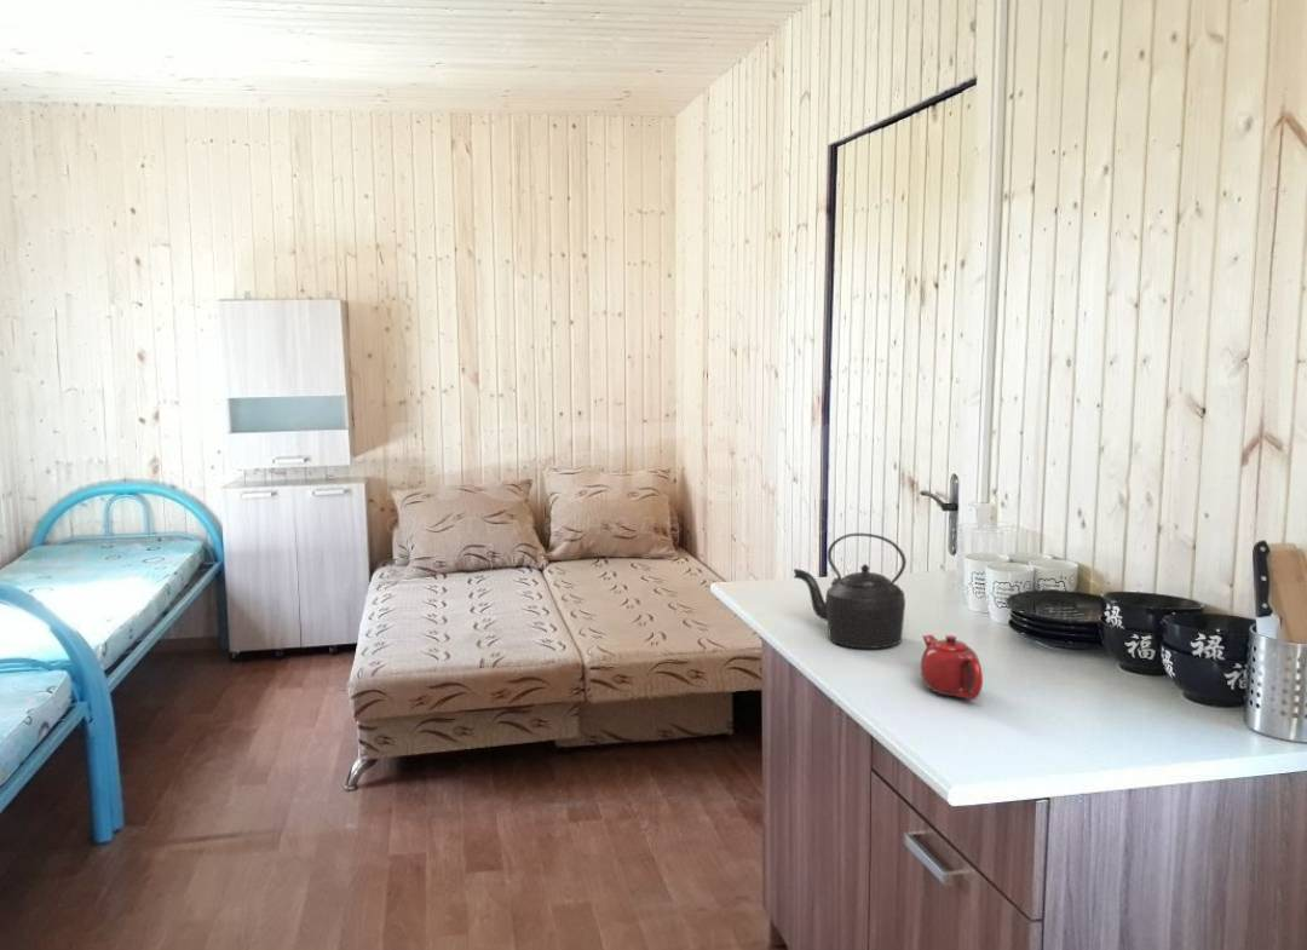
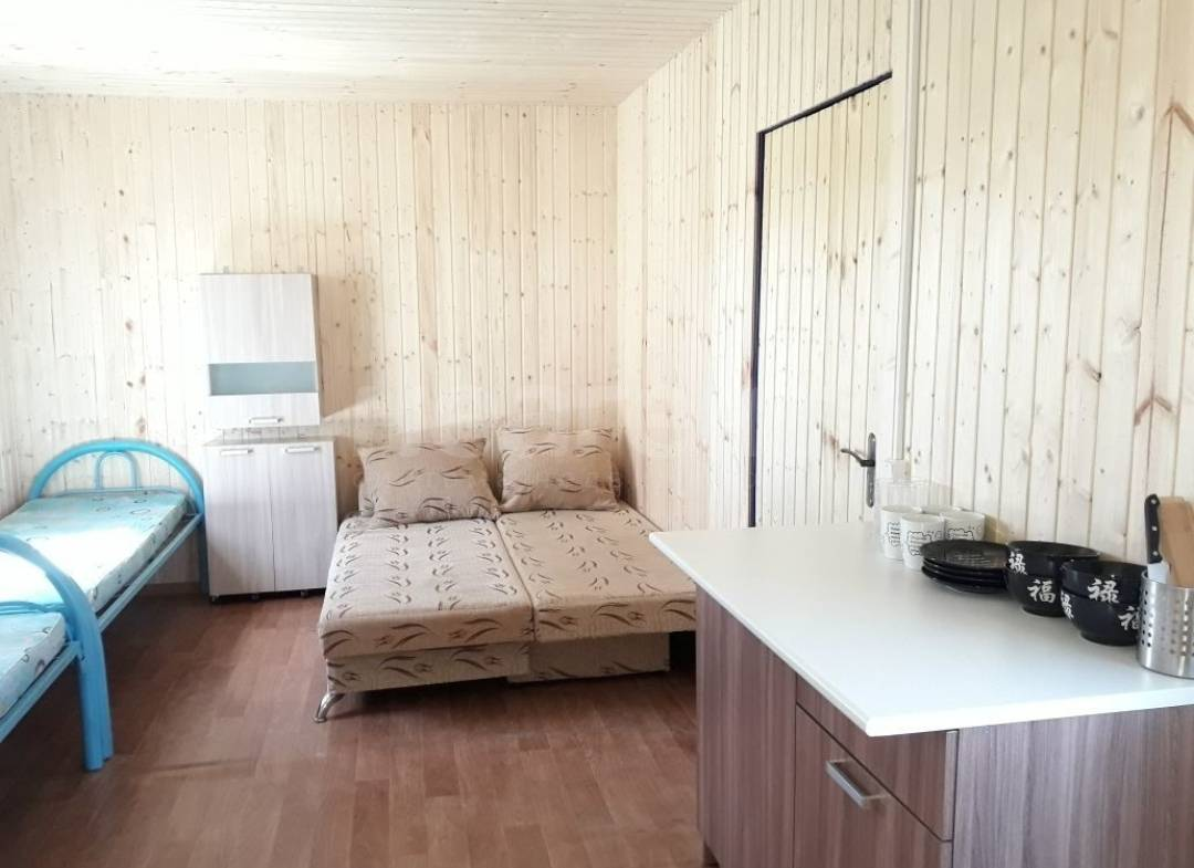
- teapot (951, 664)
- kettle (847, 583)
